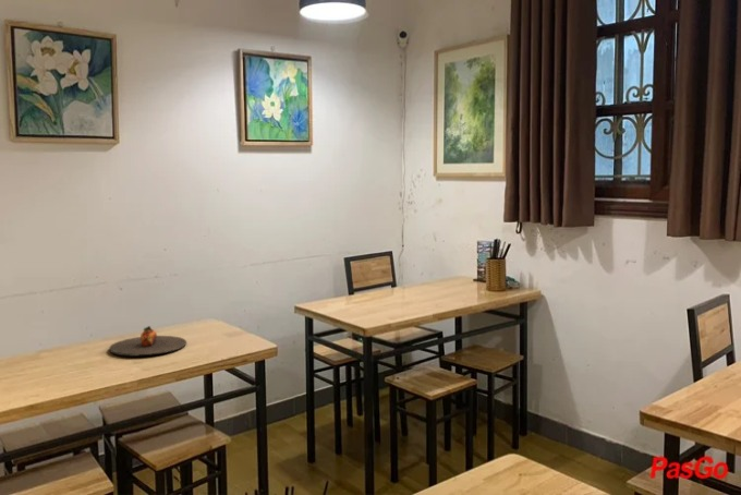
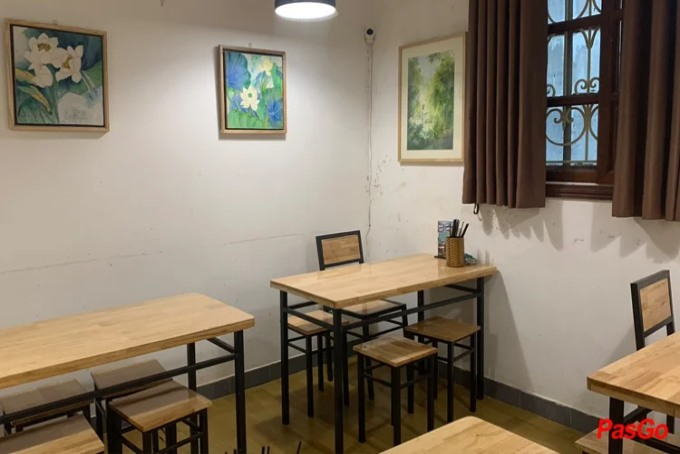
- plate (148, 336)
